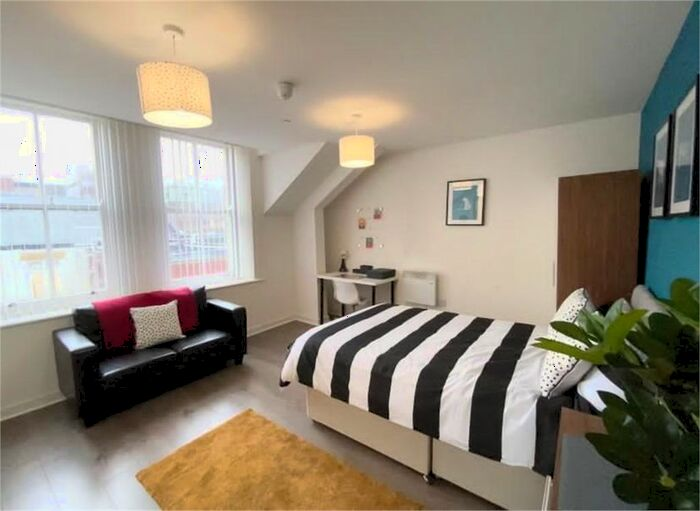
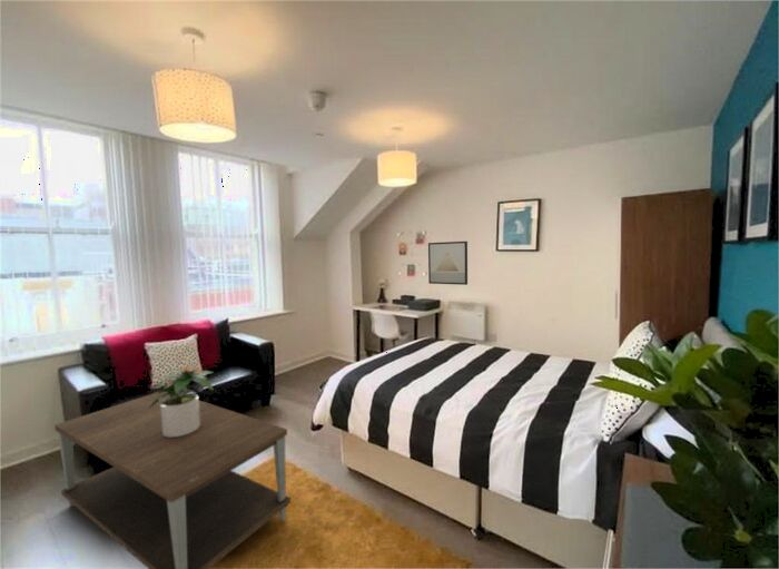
+ wall art (447, 263)
+ coffee table (170, 470)
+ potted plant (185, 396)
